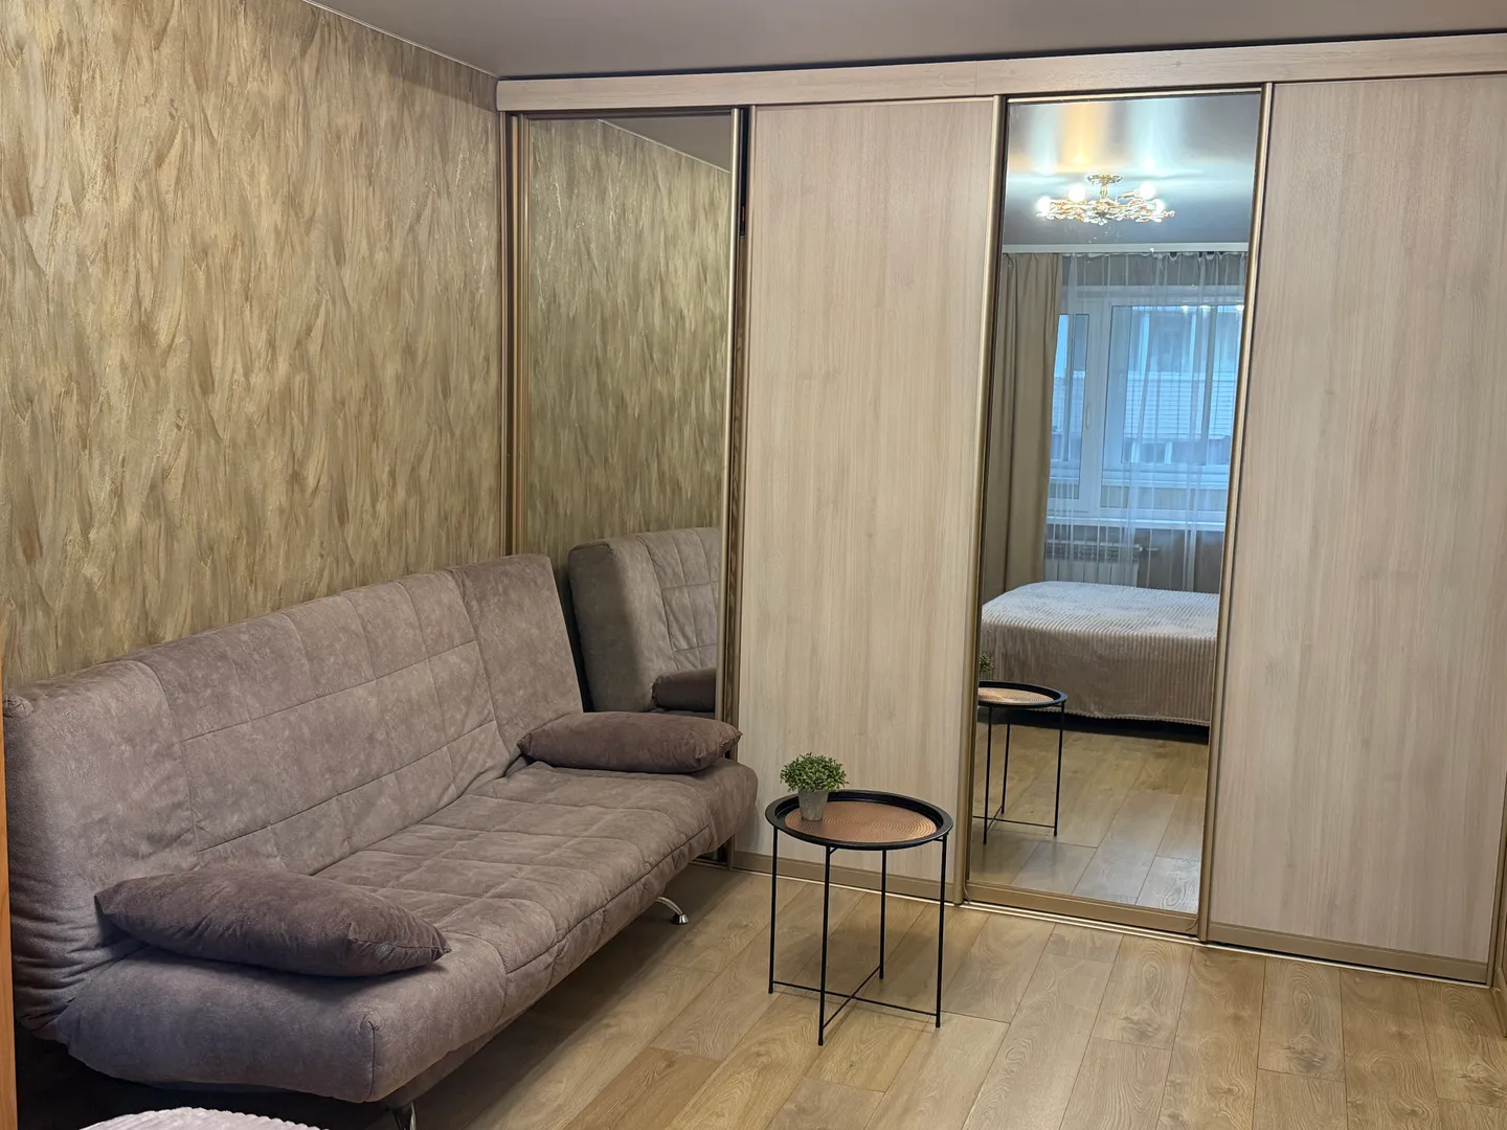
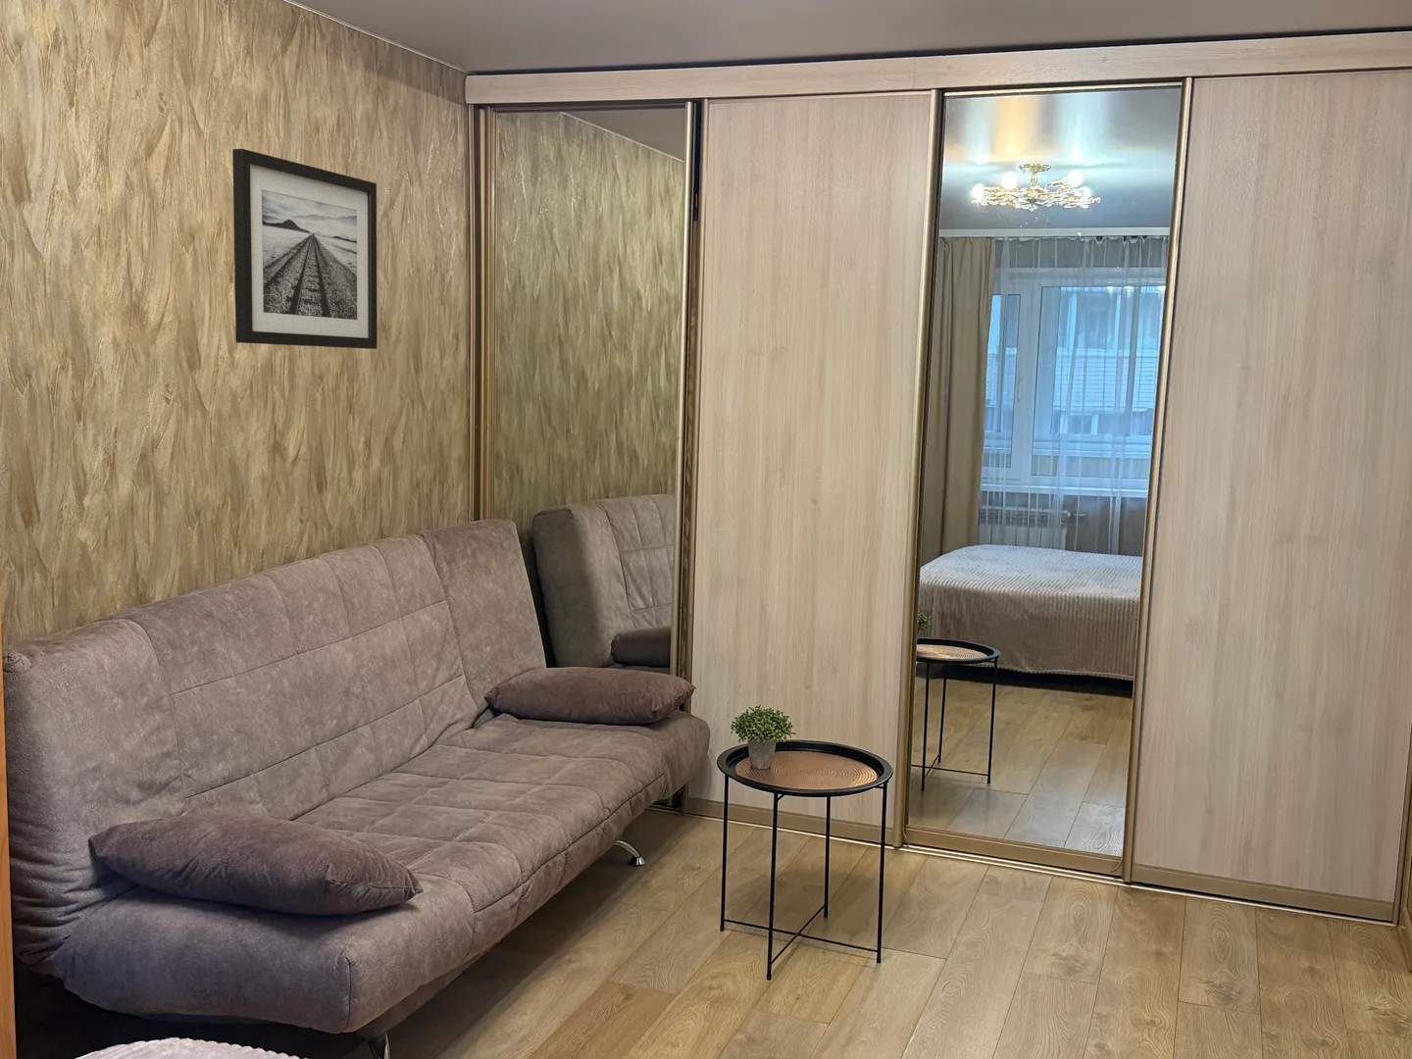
+ wall art (311, 257)
